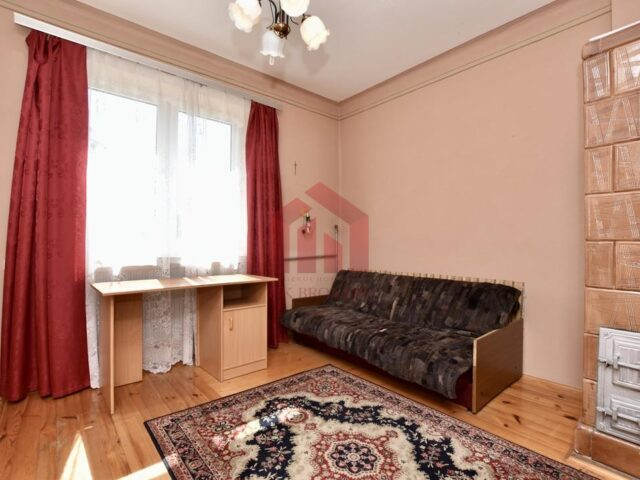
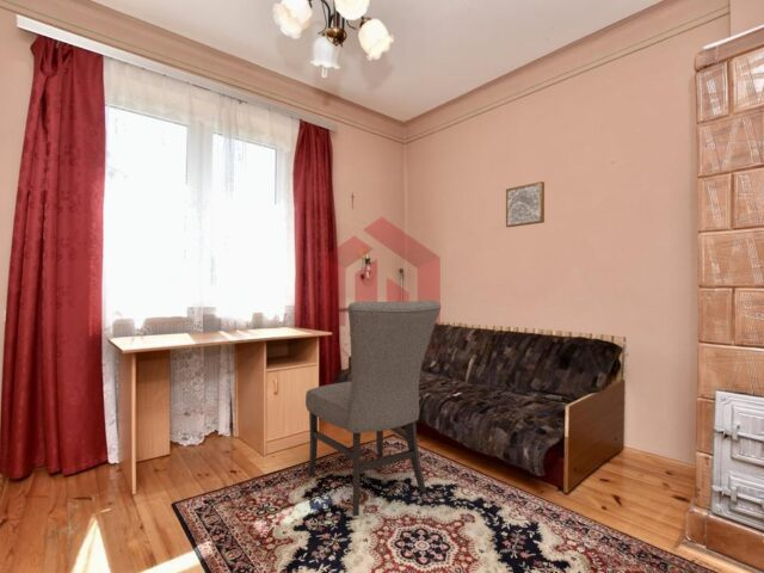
+ chair (371, 392)
+ wall art (524, 204)
